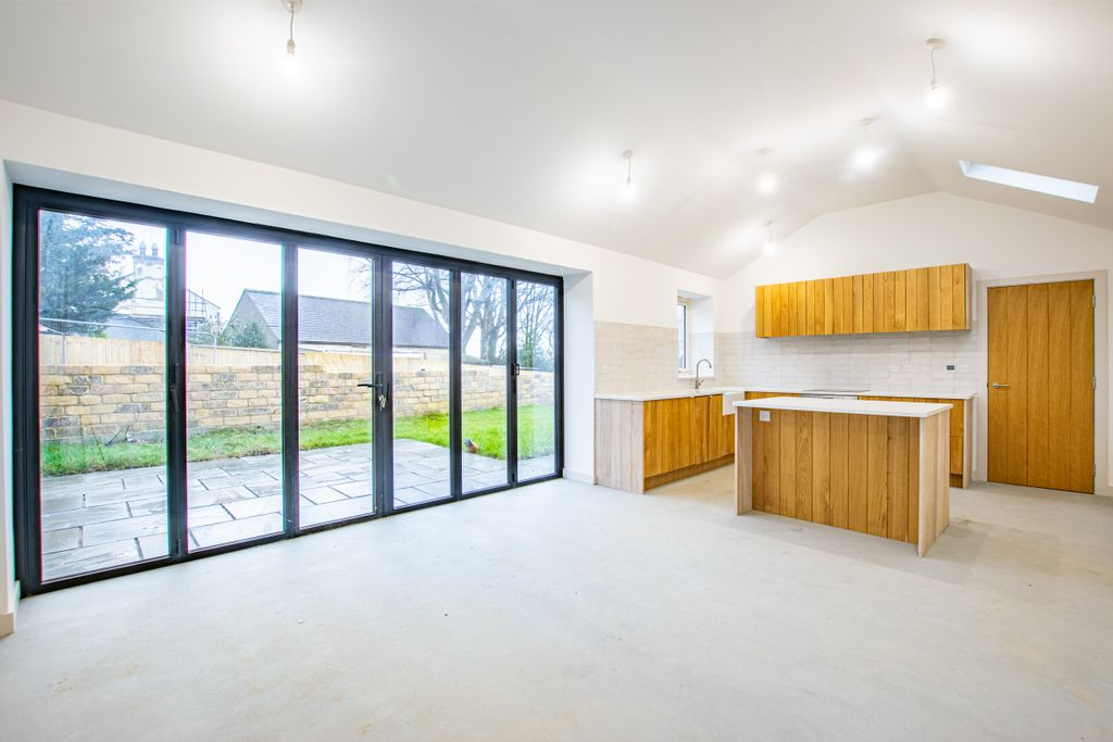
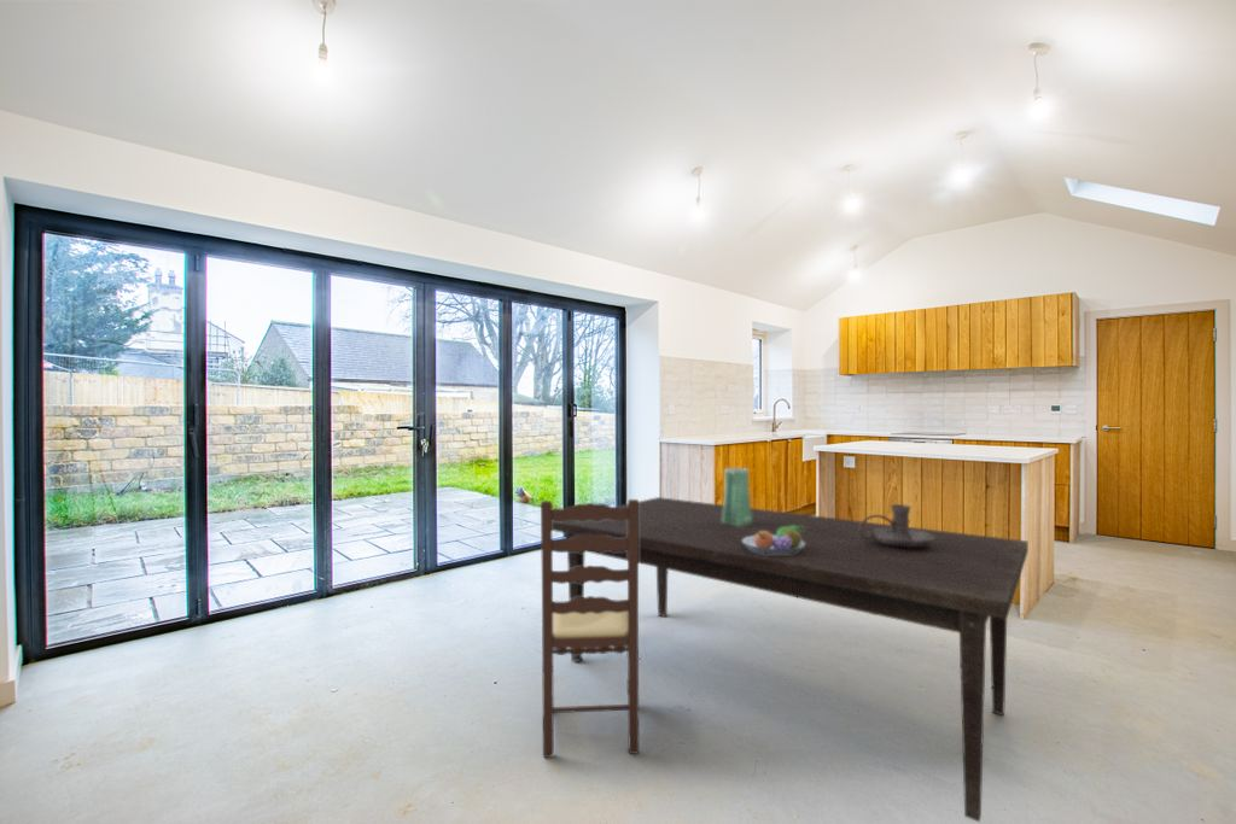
+ fruit bowl (775, 536)
+ dining table (770, 591)
+ candle holder (893, 524)
+ vase (736, 495)
+ dining chair (589, 610)
